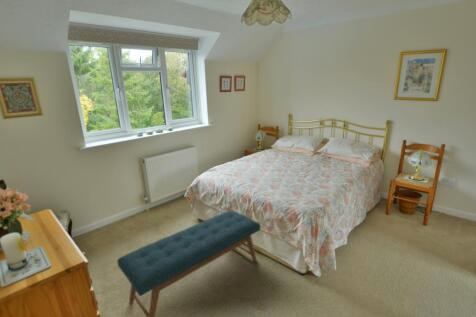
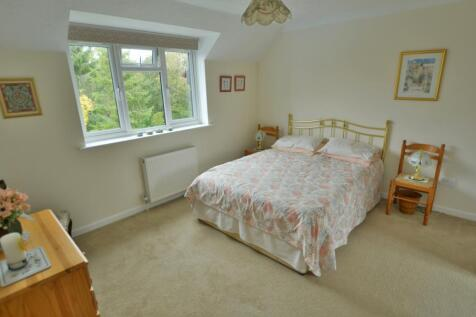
- bench (197, 258)
